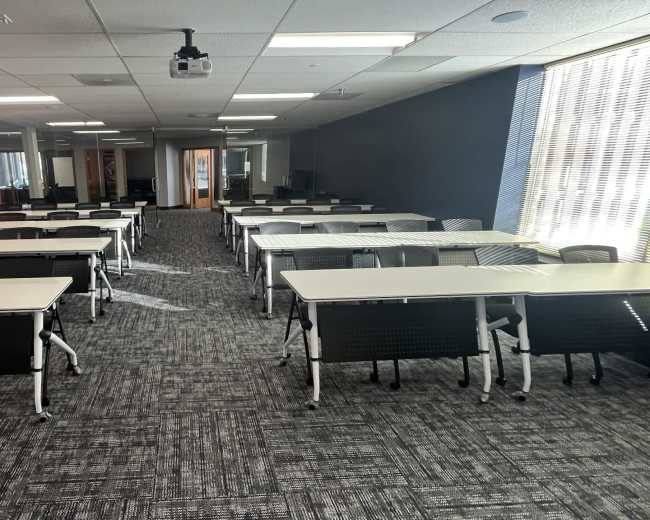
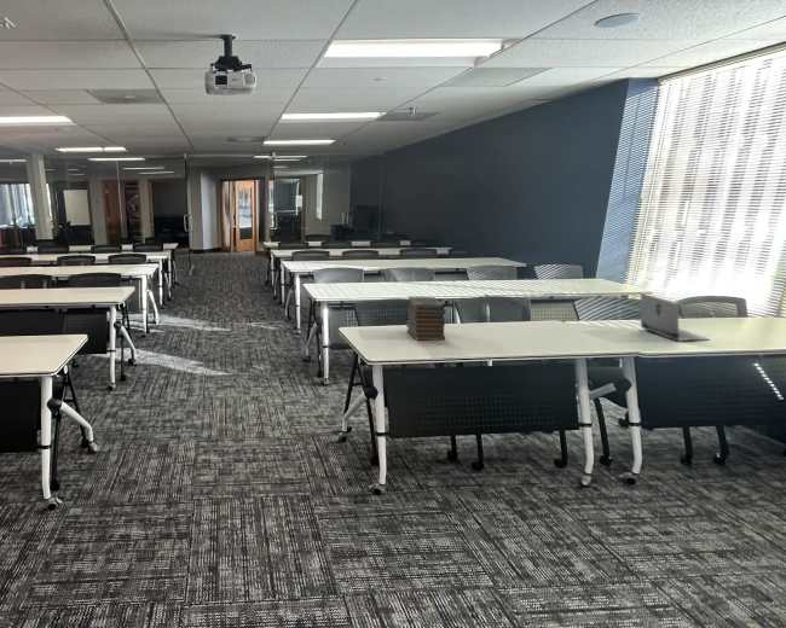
+ laptop computer (674, 315)
+ book stack (424, 318)
